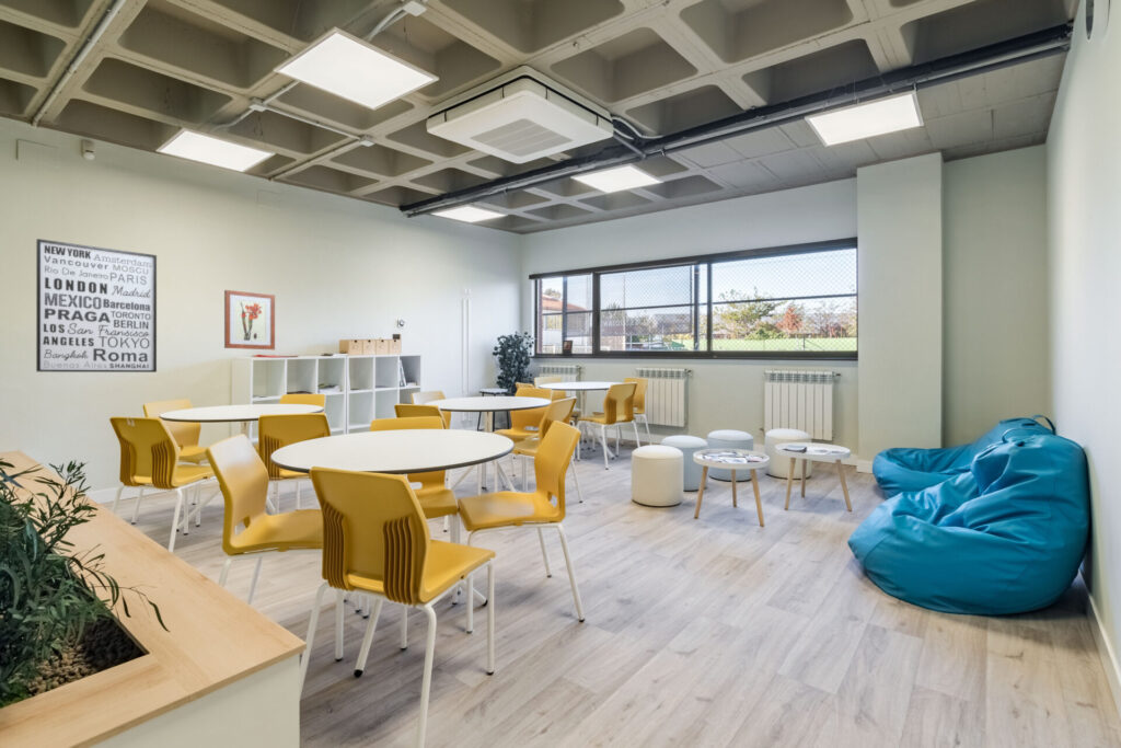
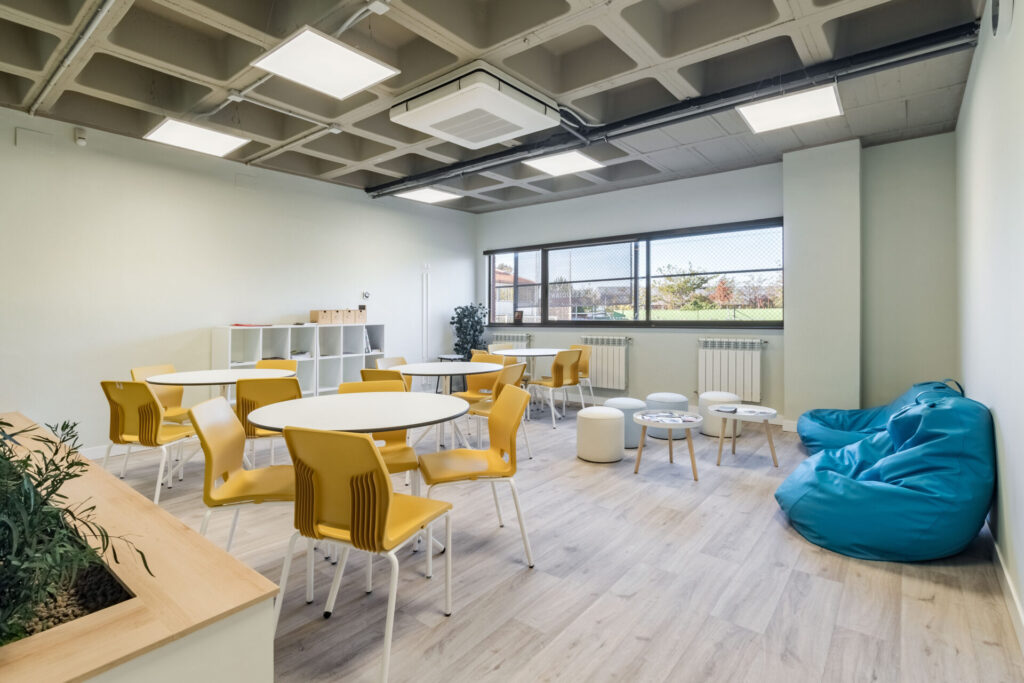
- wall art (100, 309)
- wall art (250, 321)
